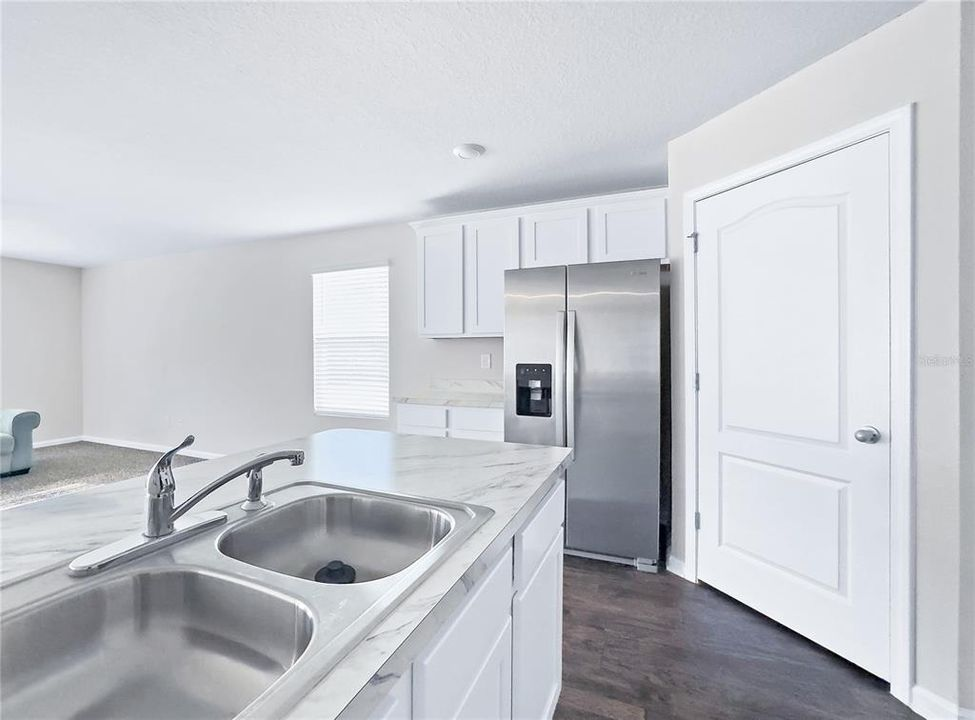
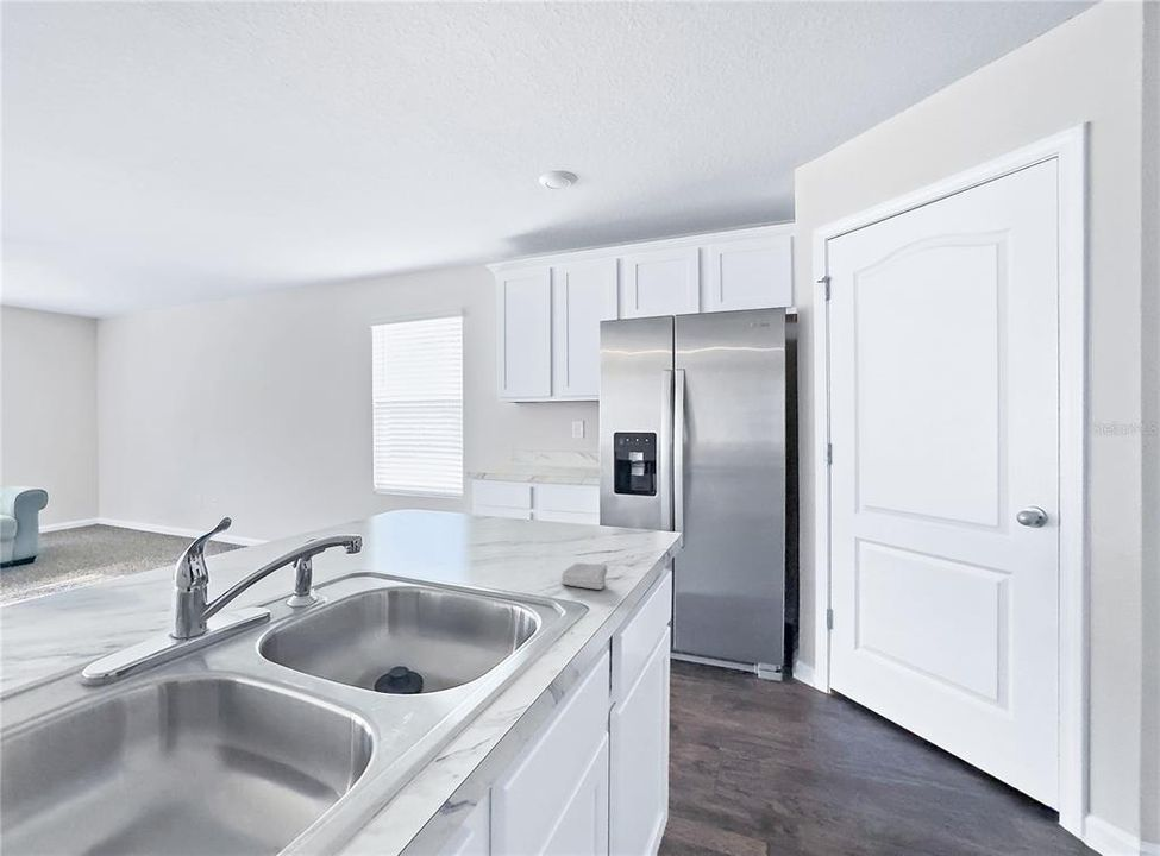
+ soap bar (584, 574)
